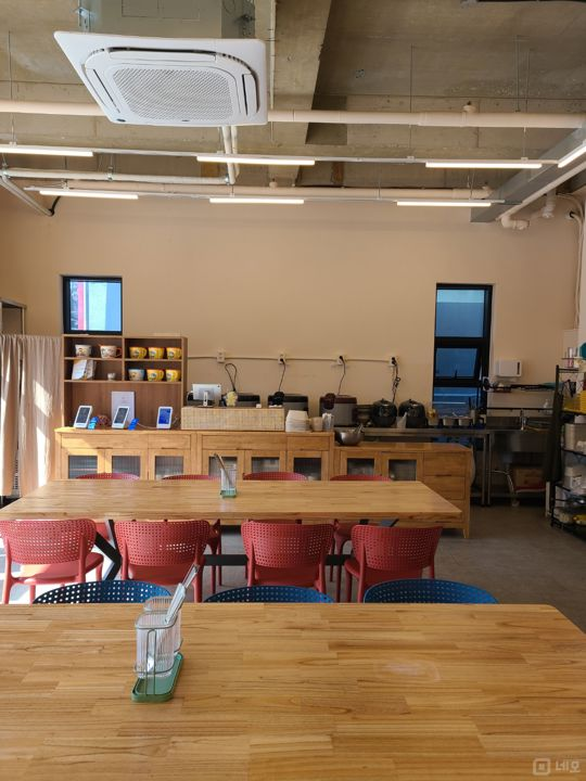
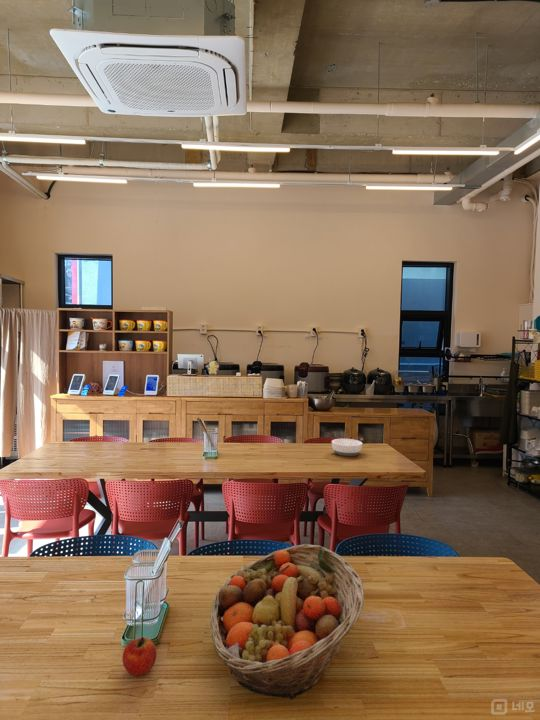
+ fruit (139, 654)
+ fruit basket (284, 611)
+ bowl (346, 447)
